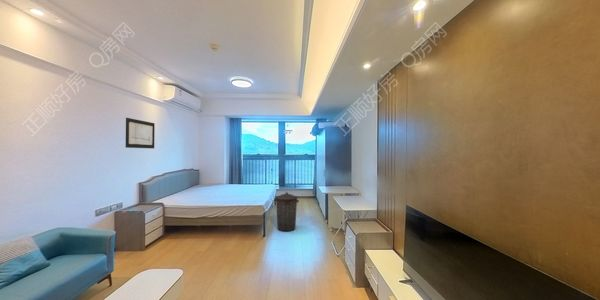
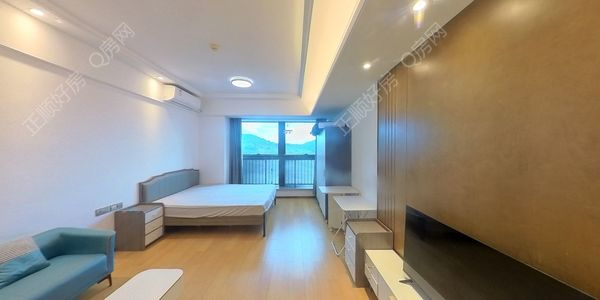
- trash can (286, 210)
- wall art (141, 134)
